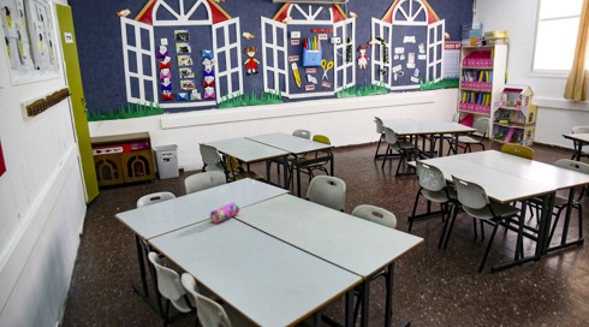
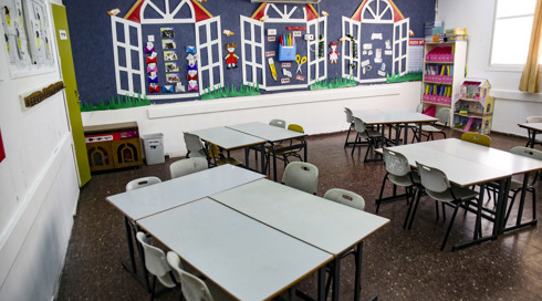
- pencil case (225, 212)
